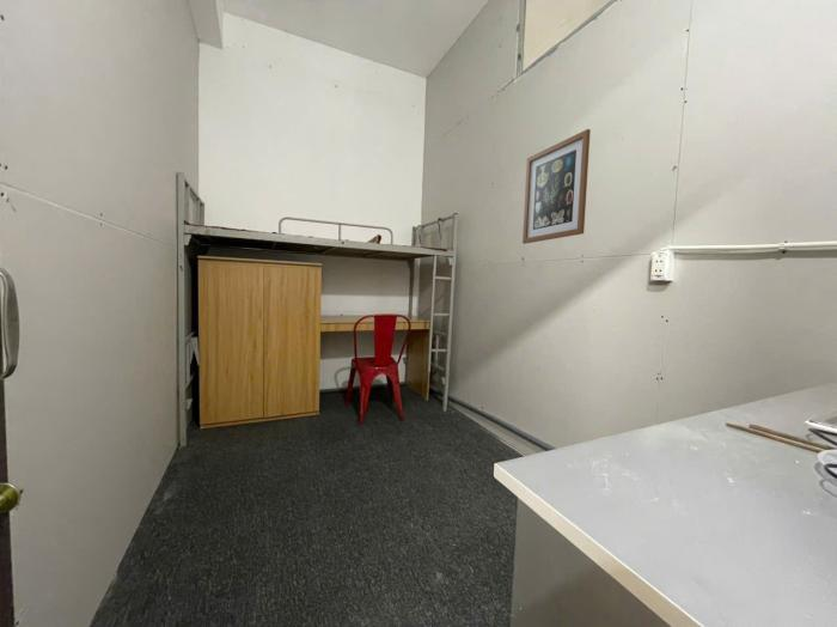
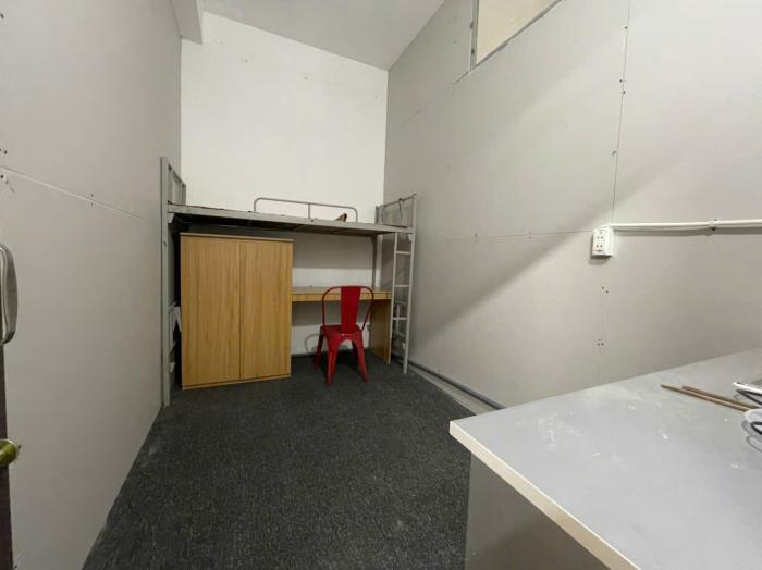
- wall art (552, 191)
